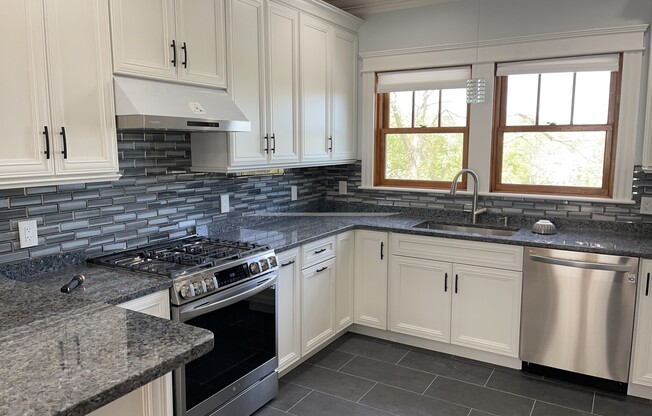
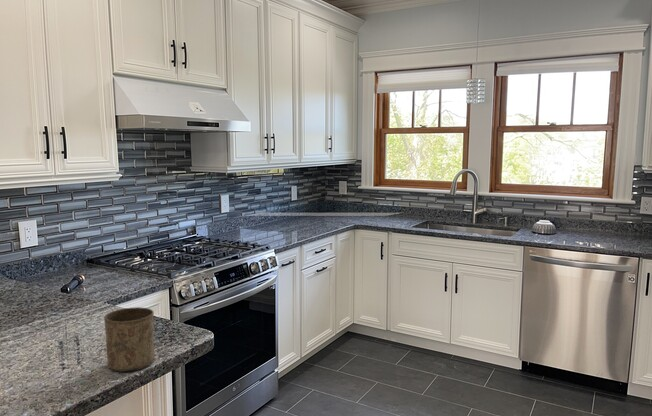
+ cup (130, 338)
